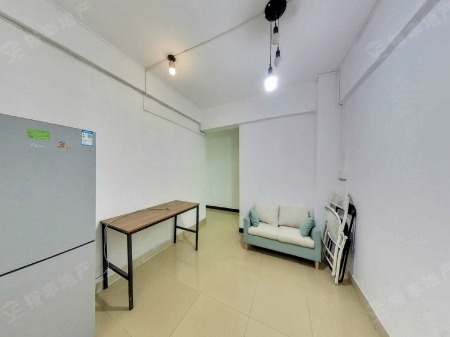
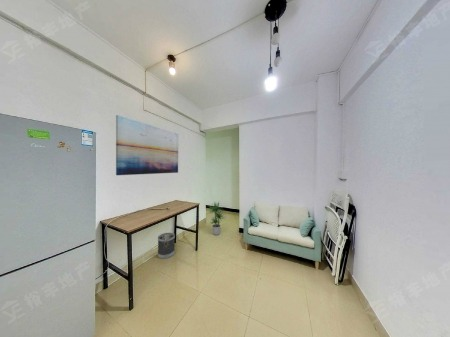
+ wastebasket (166, 245)
+ potted plant (217, 217)
+ wall art (153, 150)
